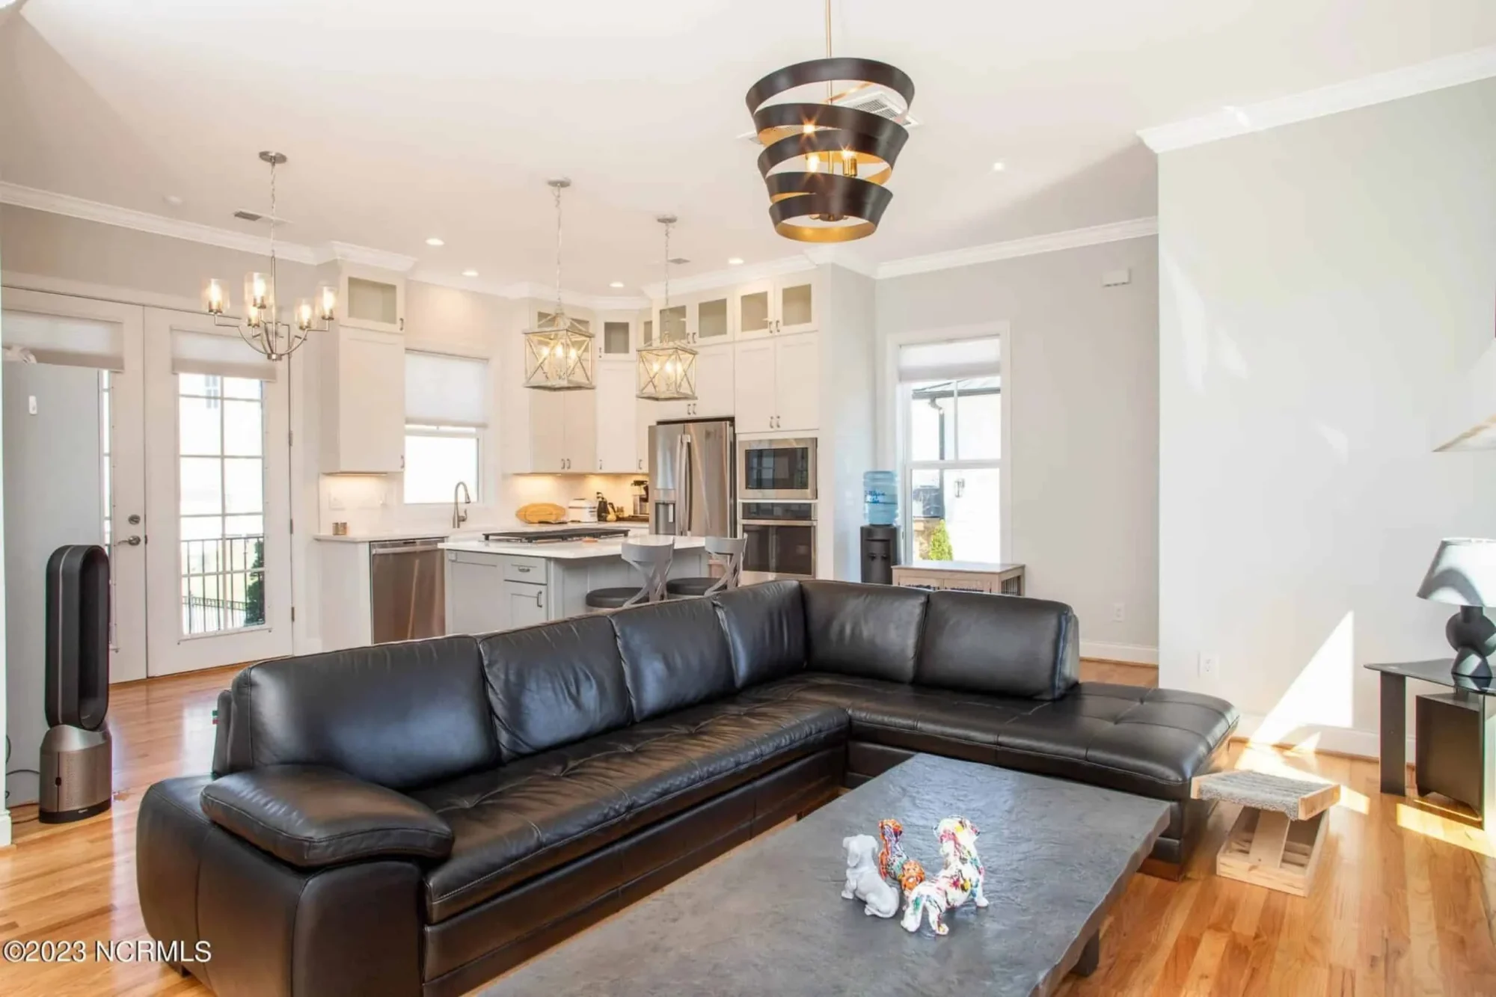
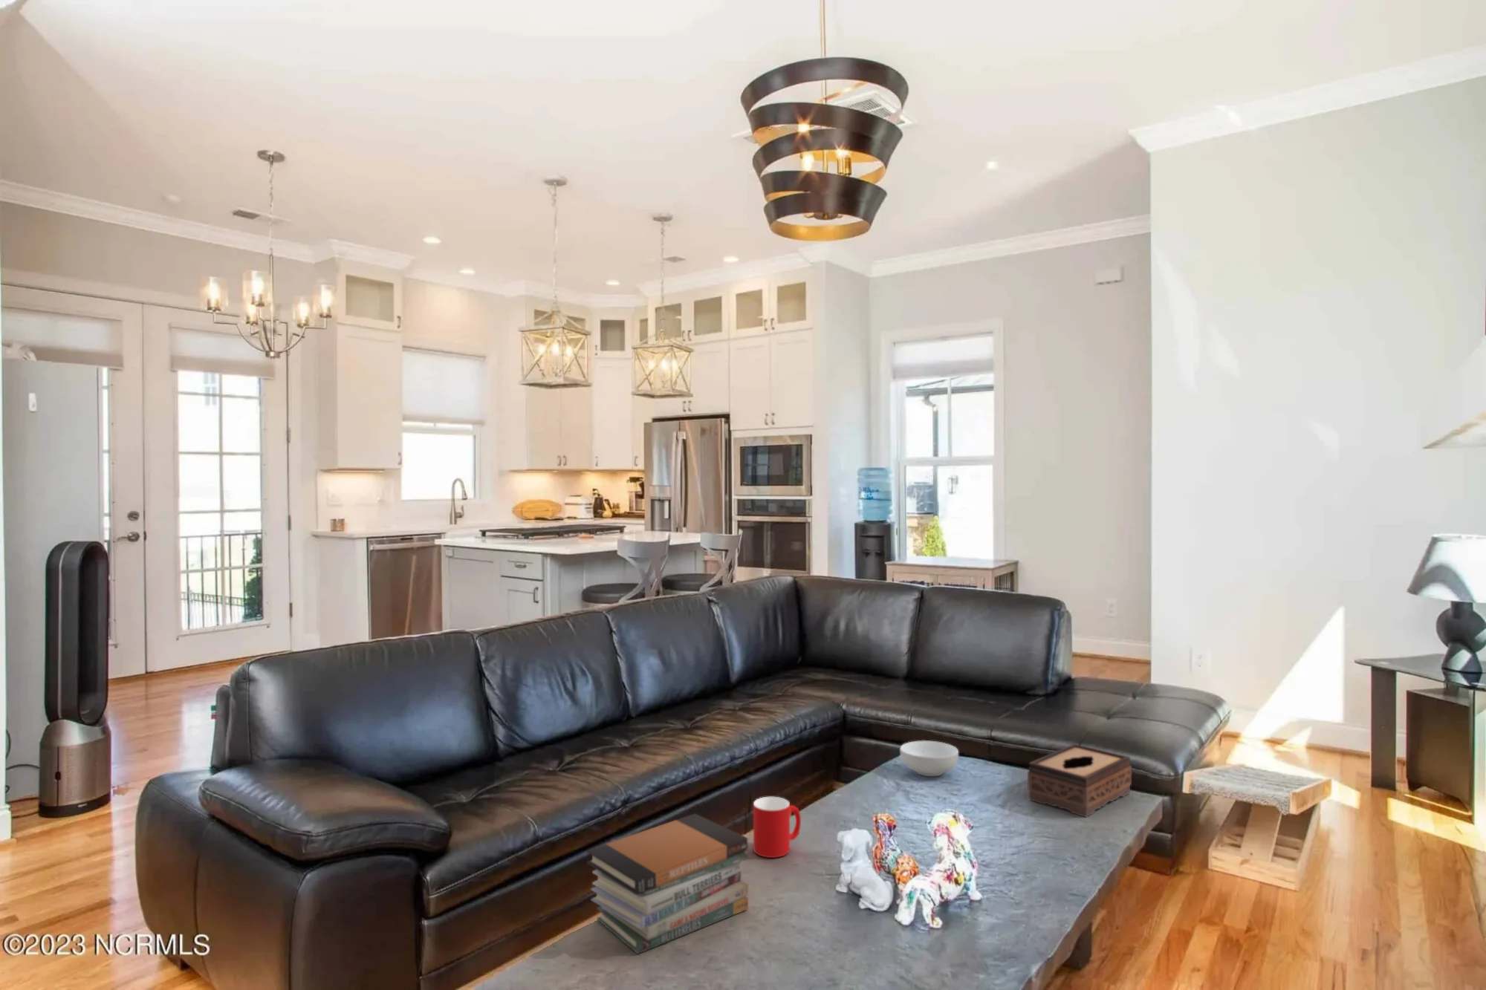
+ cereal bowl (929, 760)
+ book stack (670, 880)
+ tissue box (1079, 778)
+ cup (778, 825)
